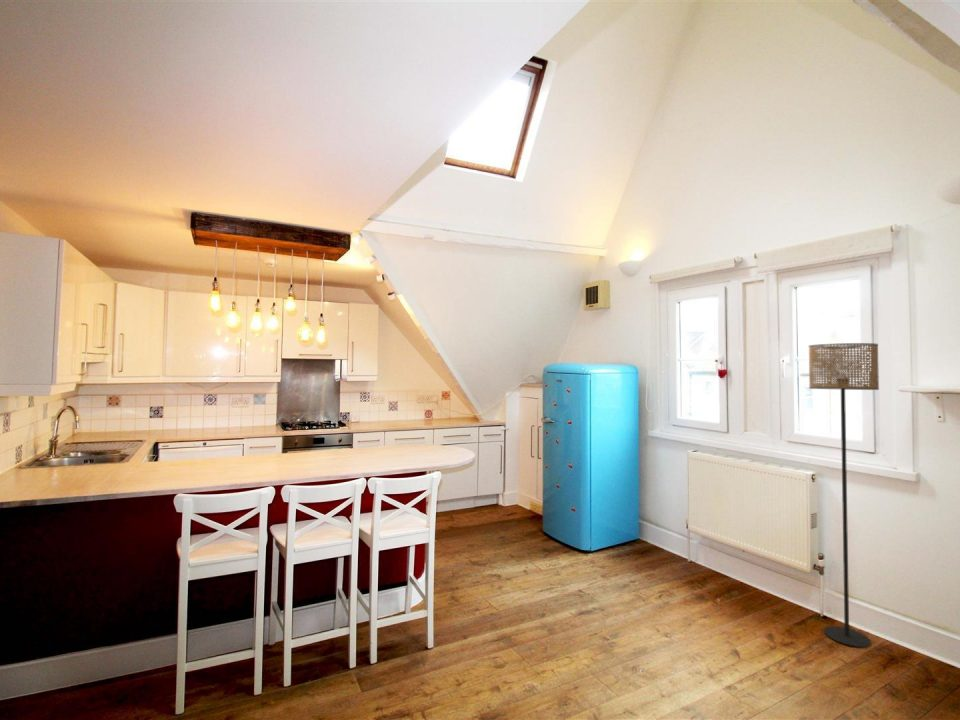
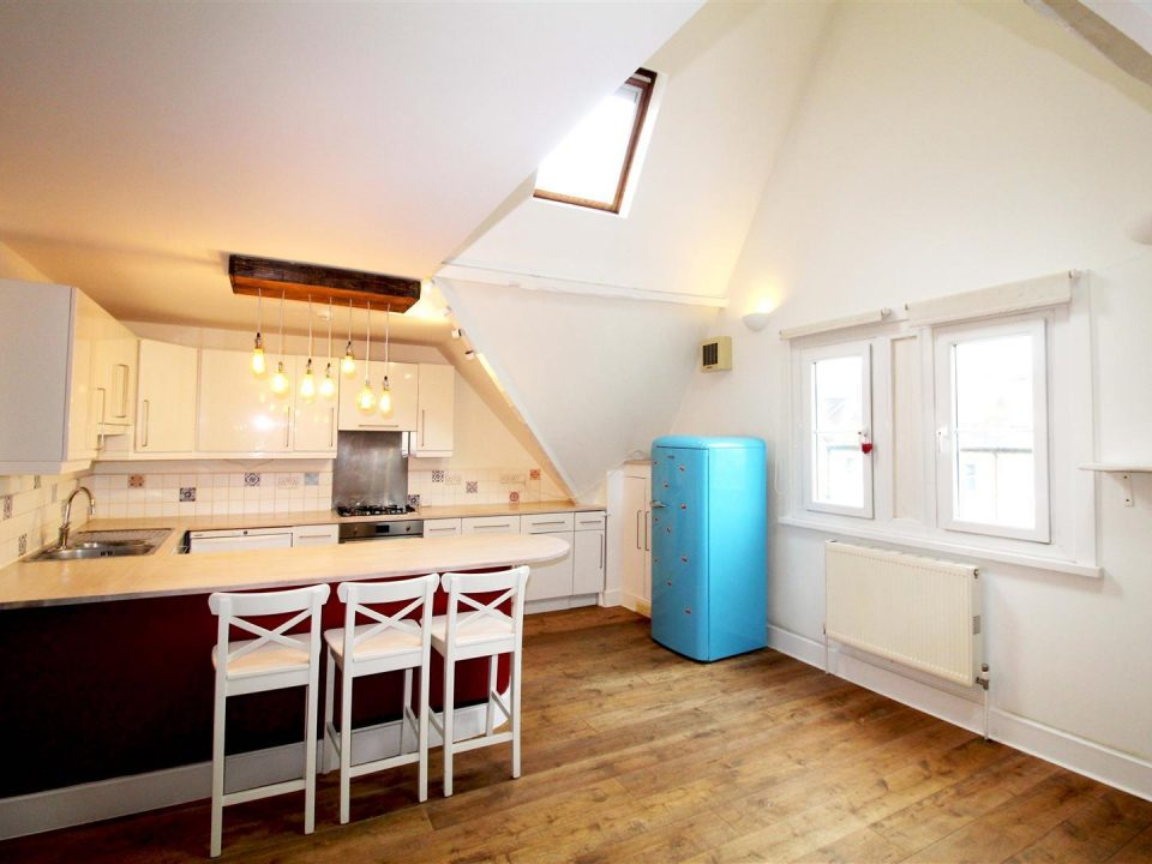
- floor lamp (844, 489)
